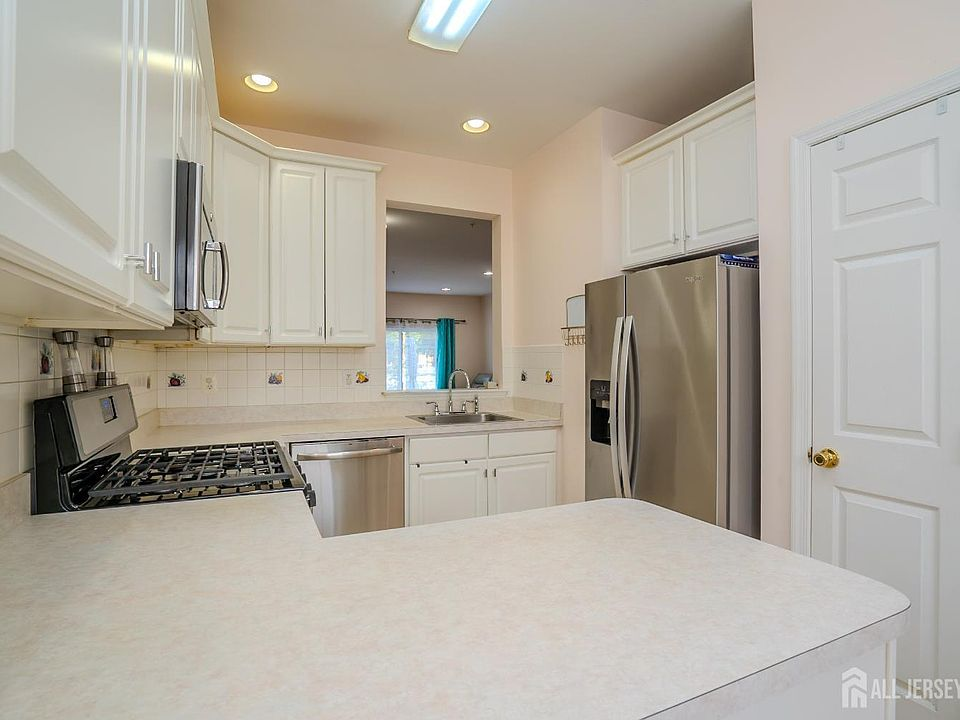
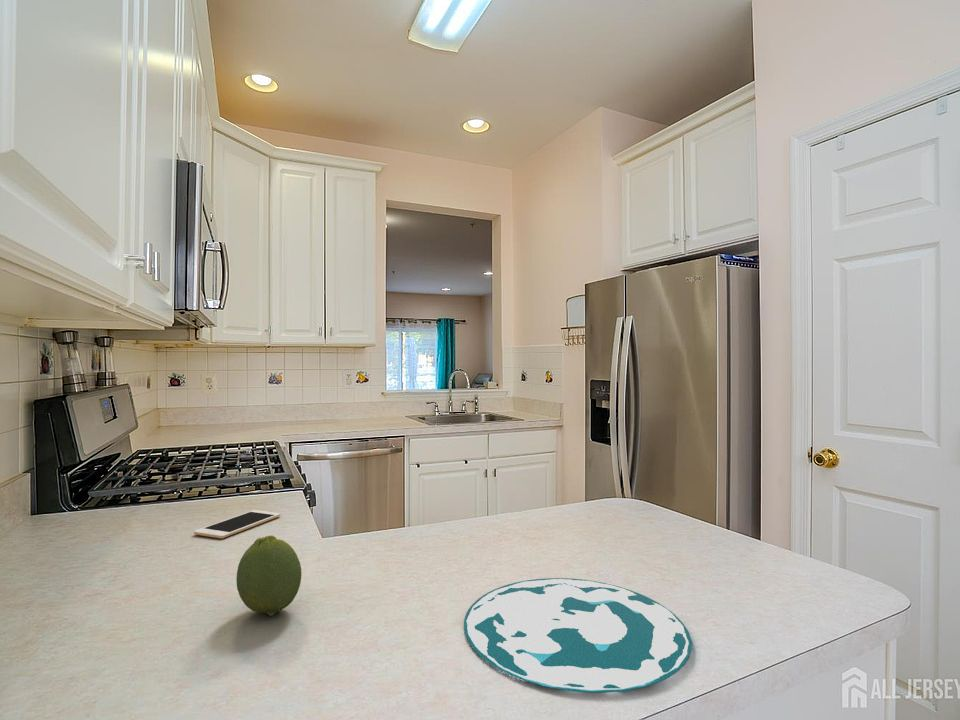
+ cell phone (239, 523)
+ plate (573, 614)
+ fruit (269, 573)
